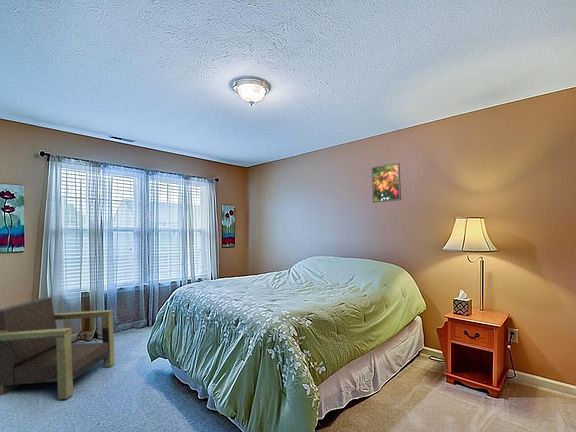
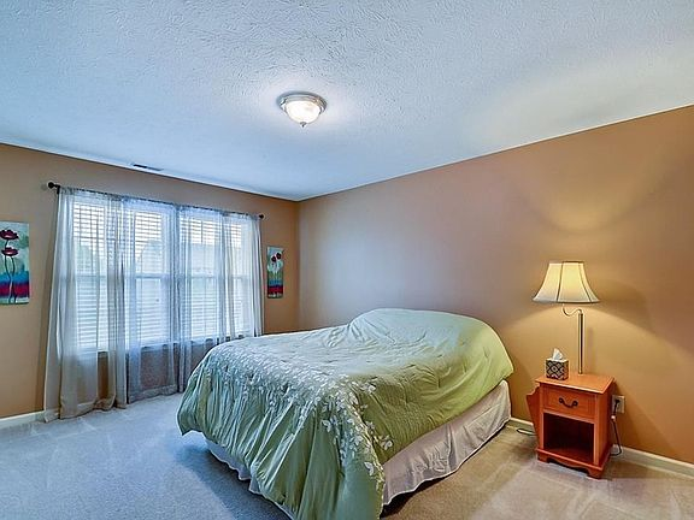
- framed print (385, 183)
- armchair (56, 341)
